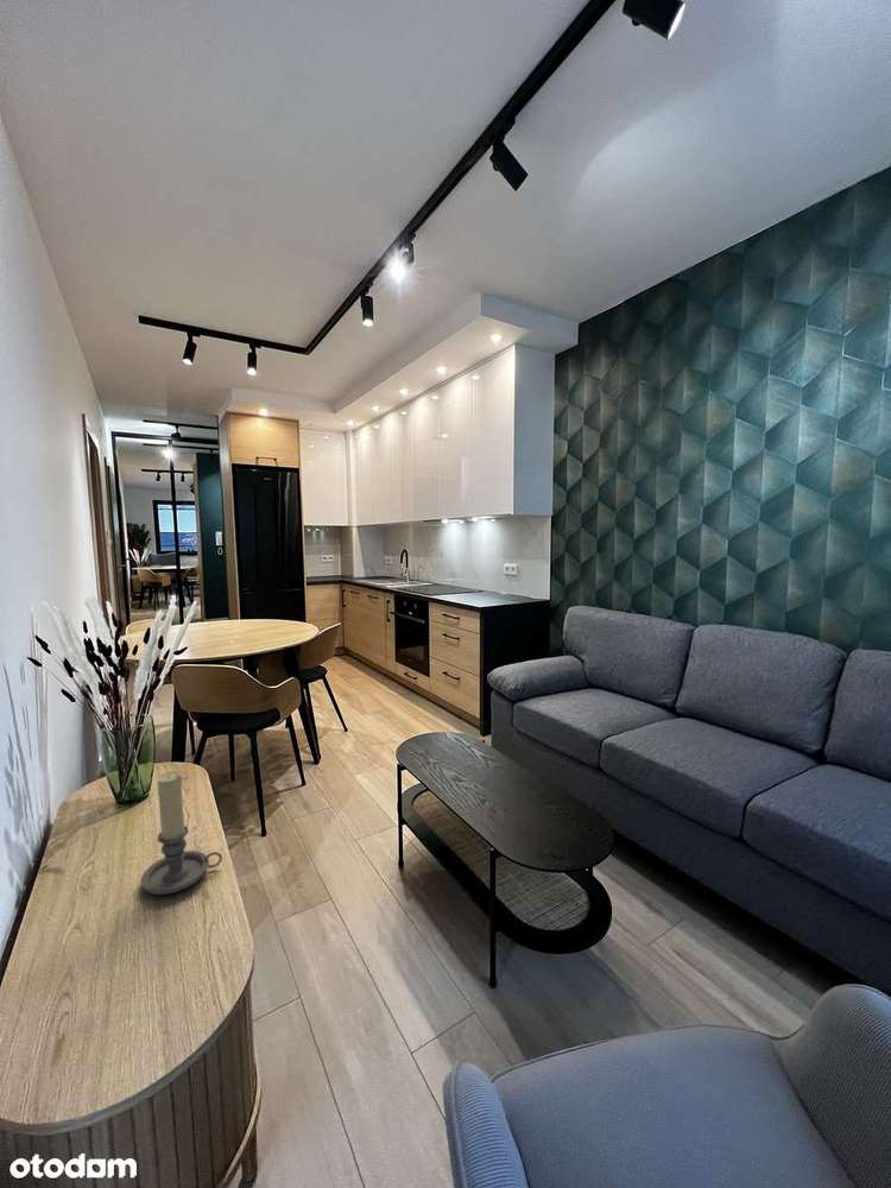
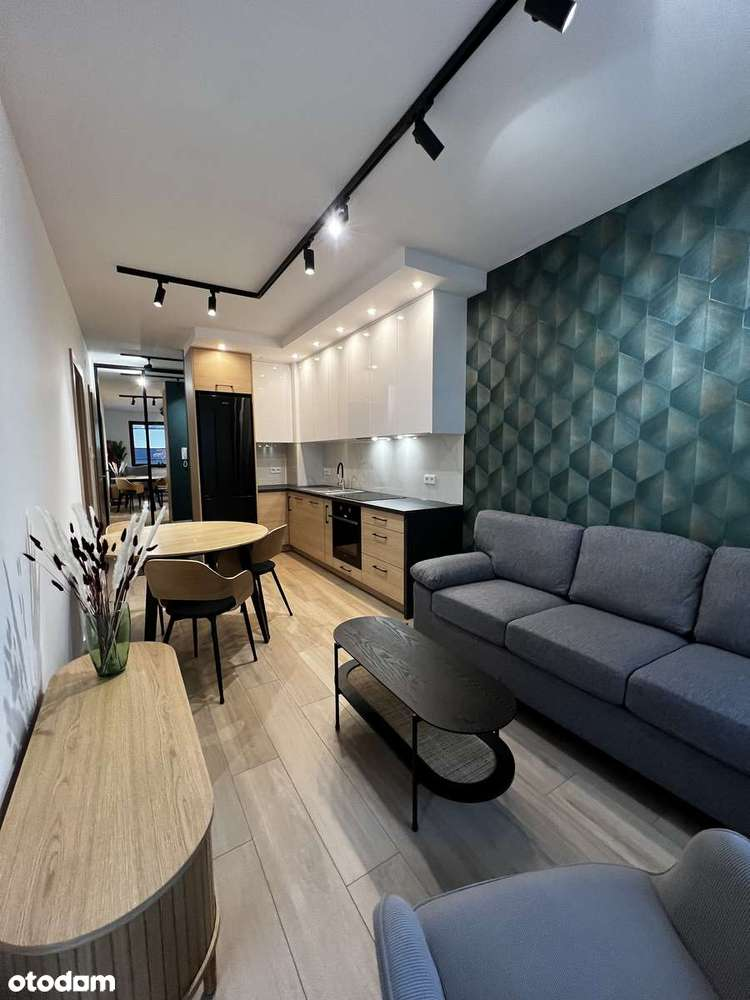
- candle holder (179, 824)
